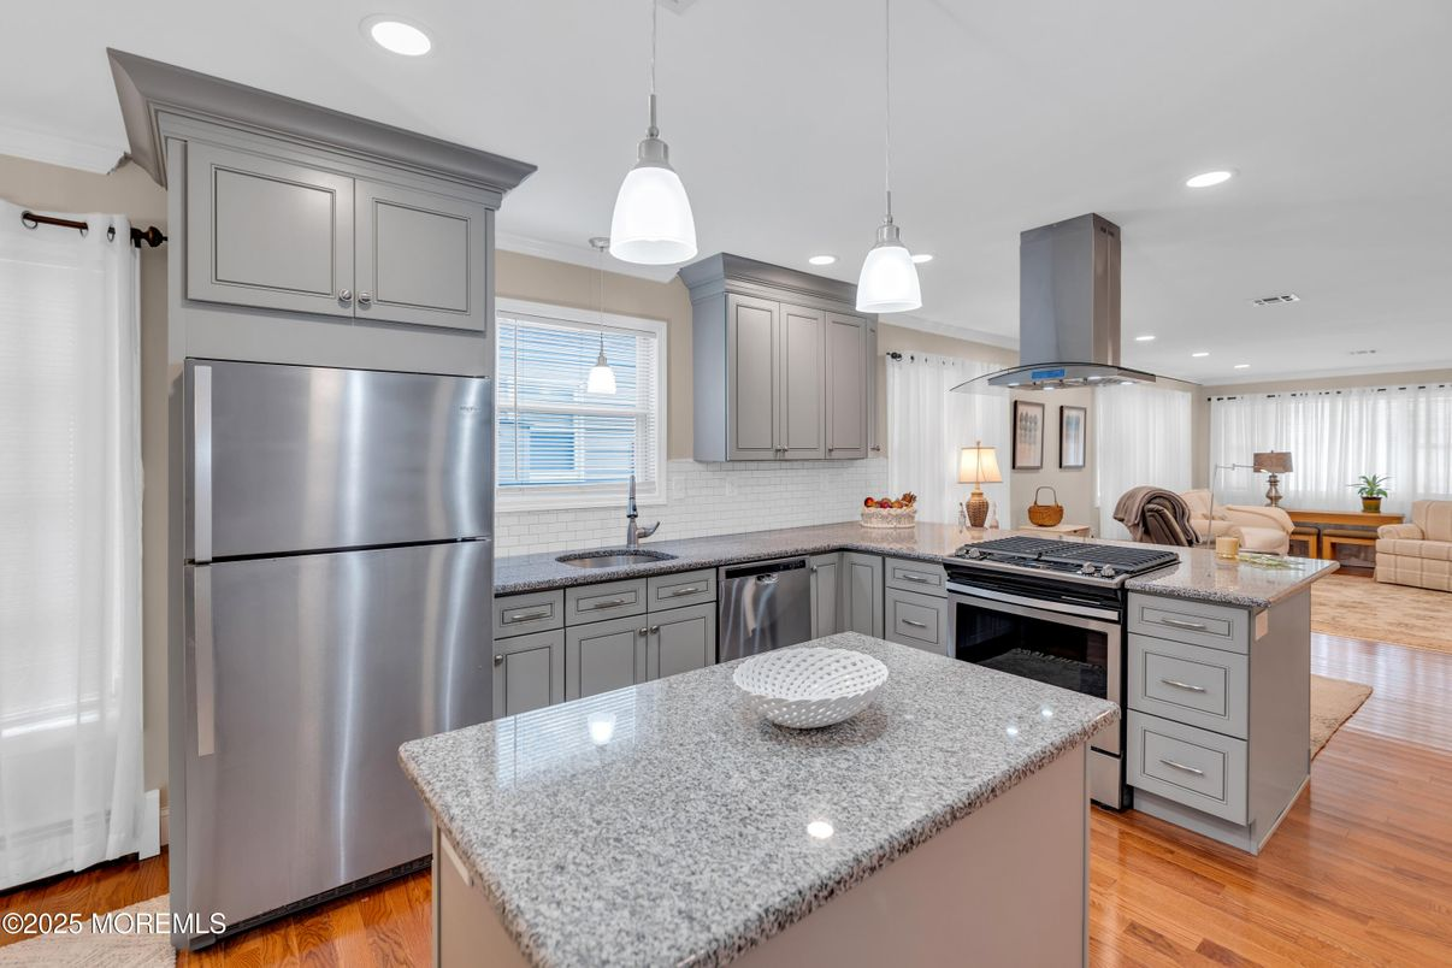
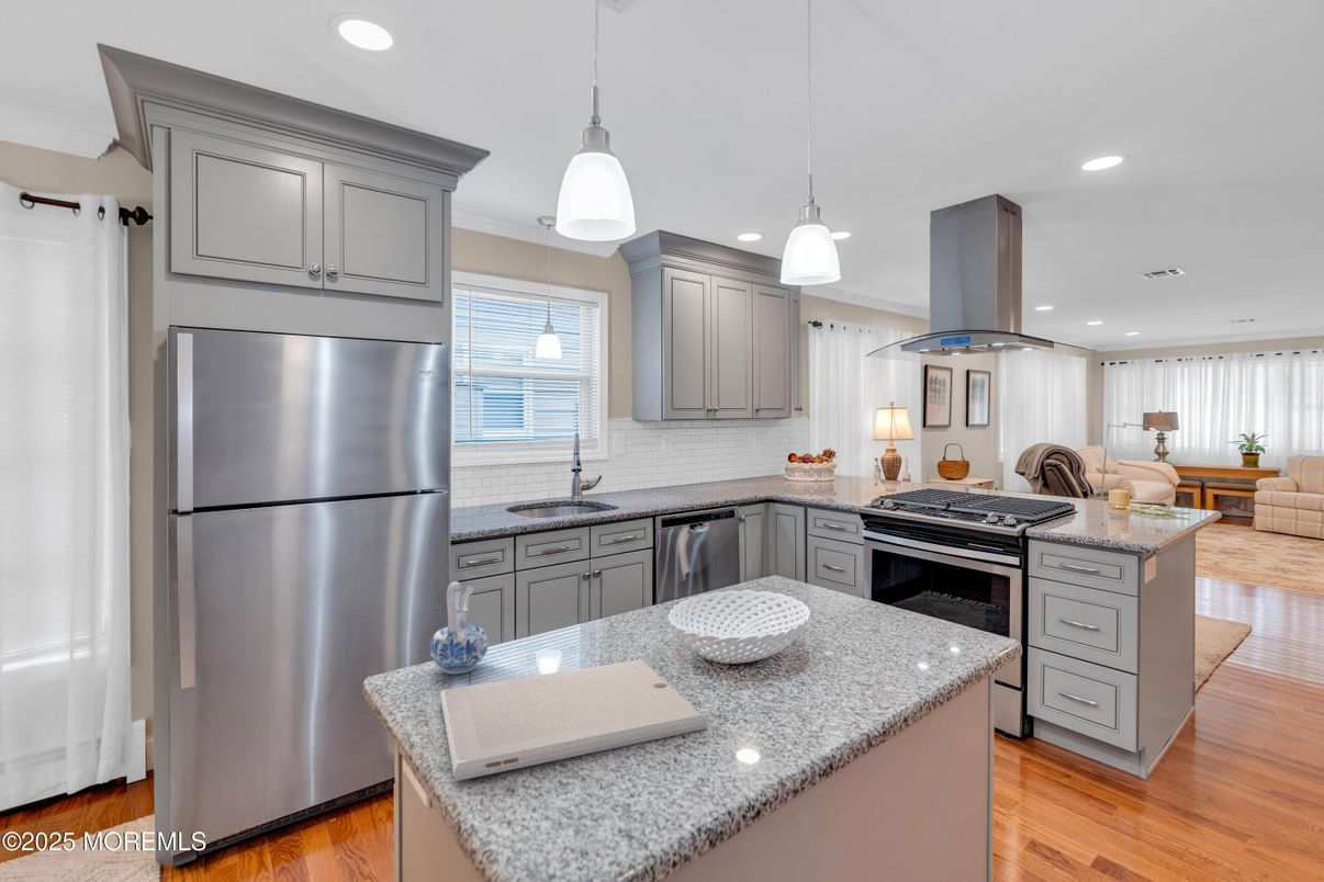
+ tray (566, 706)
+ ceramic pitcher (459, 623)
